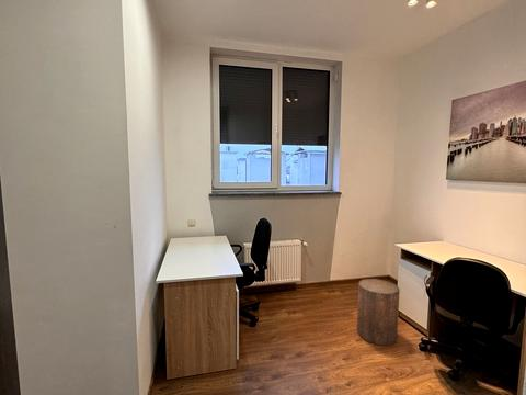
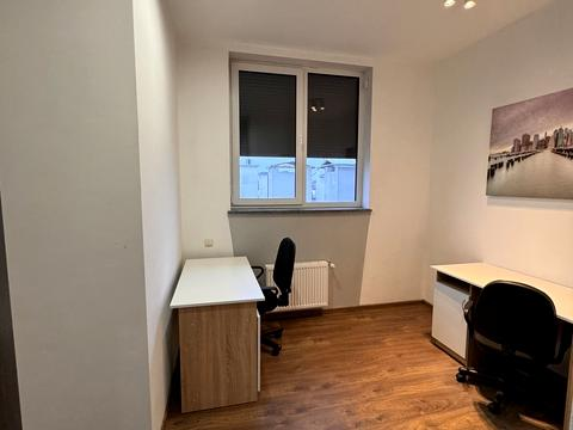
- stool (377, 309)
